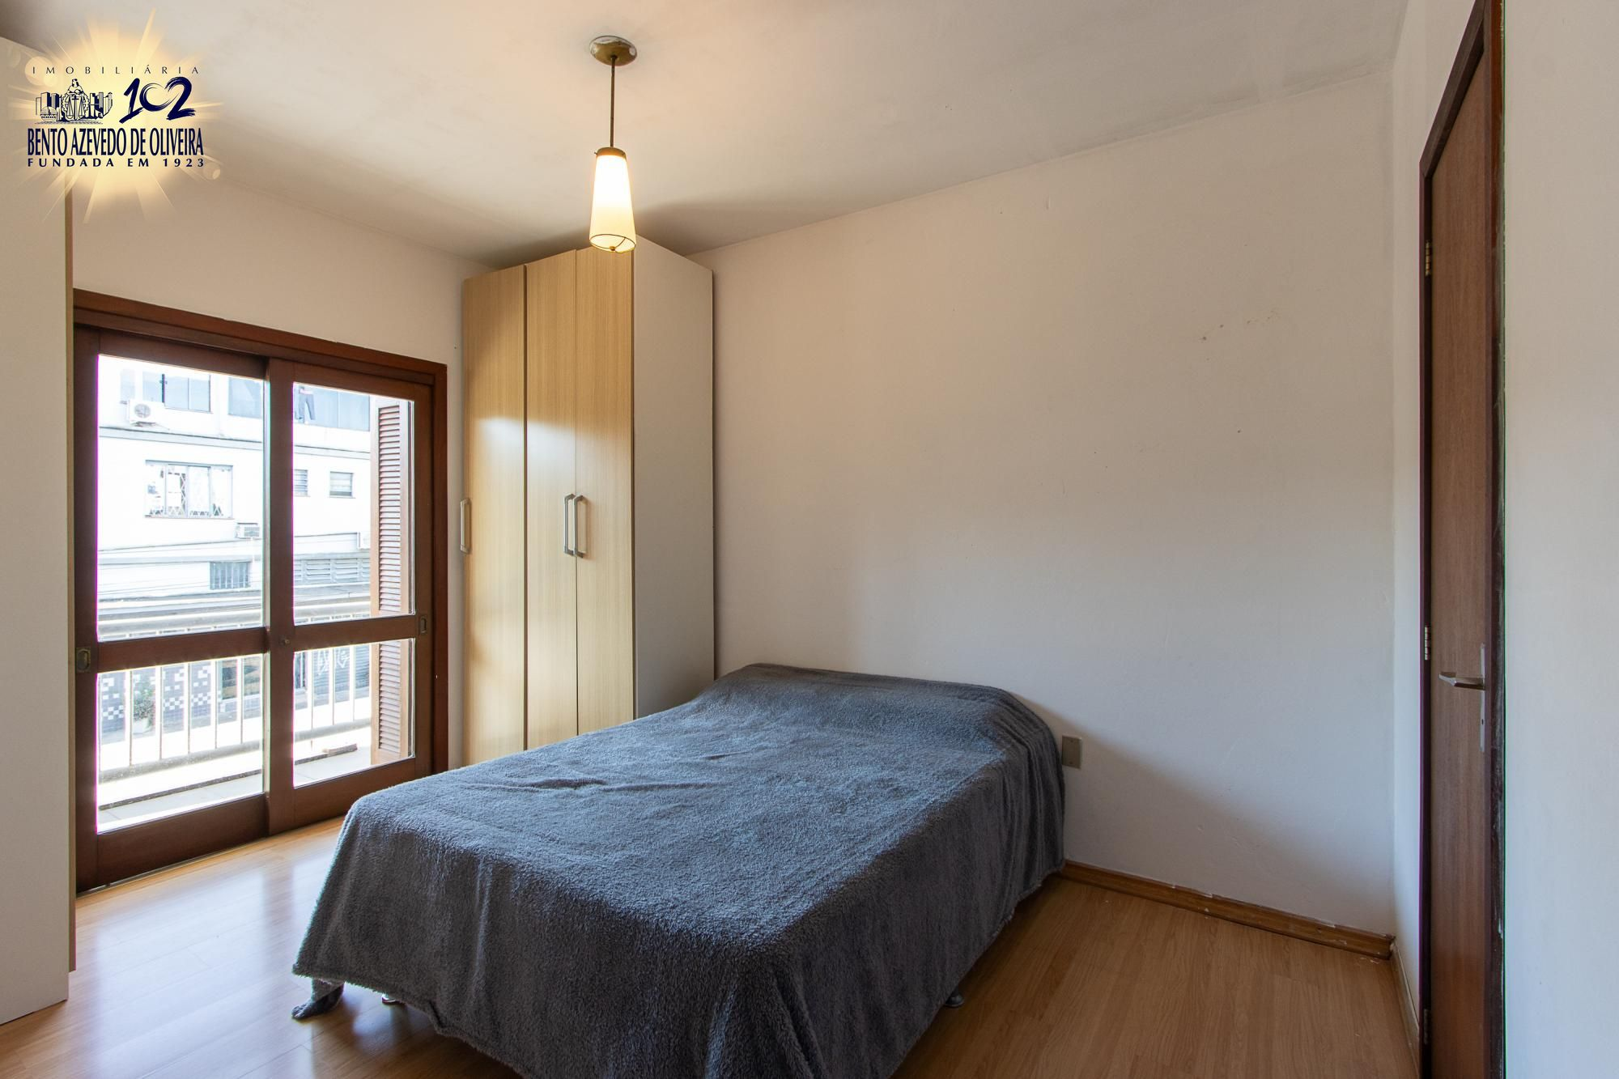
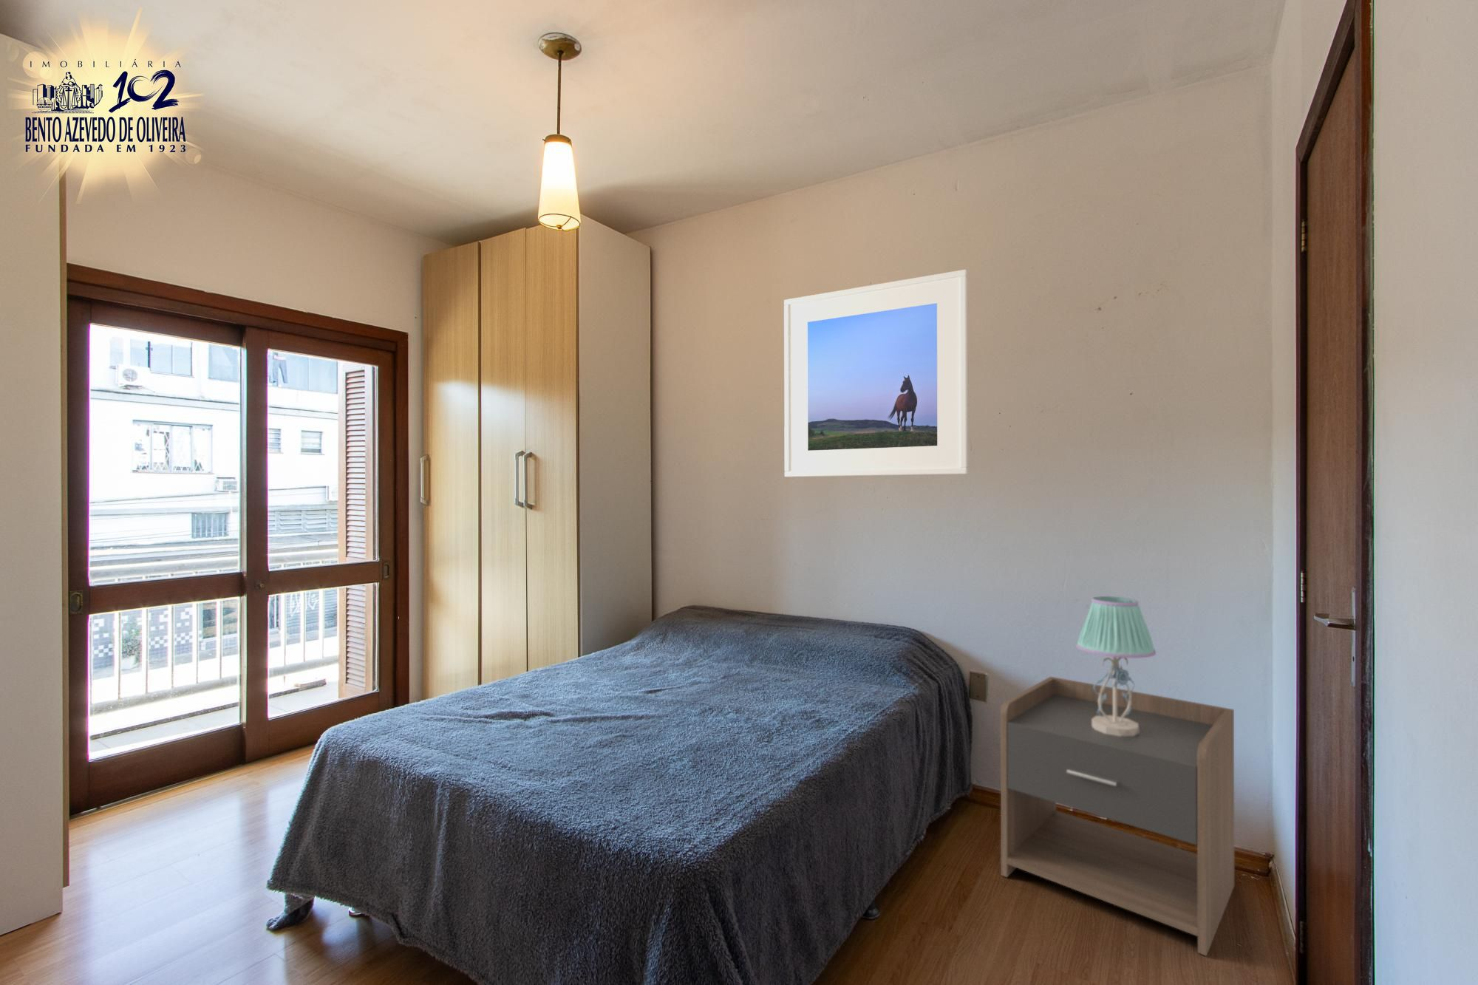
+ nightstand (1114, 795)
+ table lamp (1114, 664)
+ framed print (869, 380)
